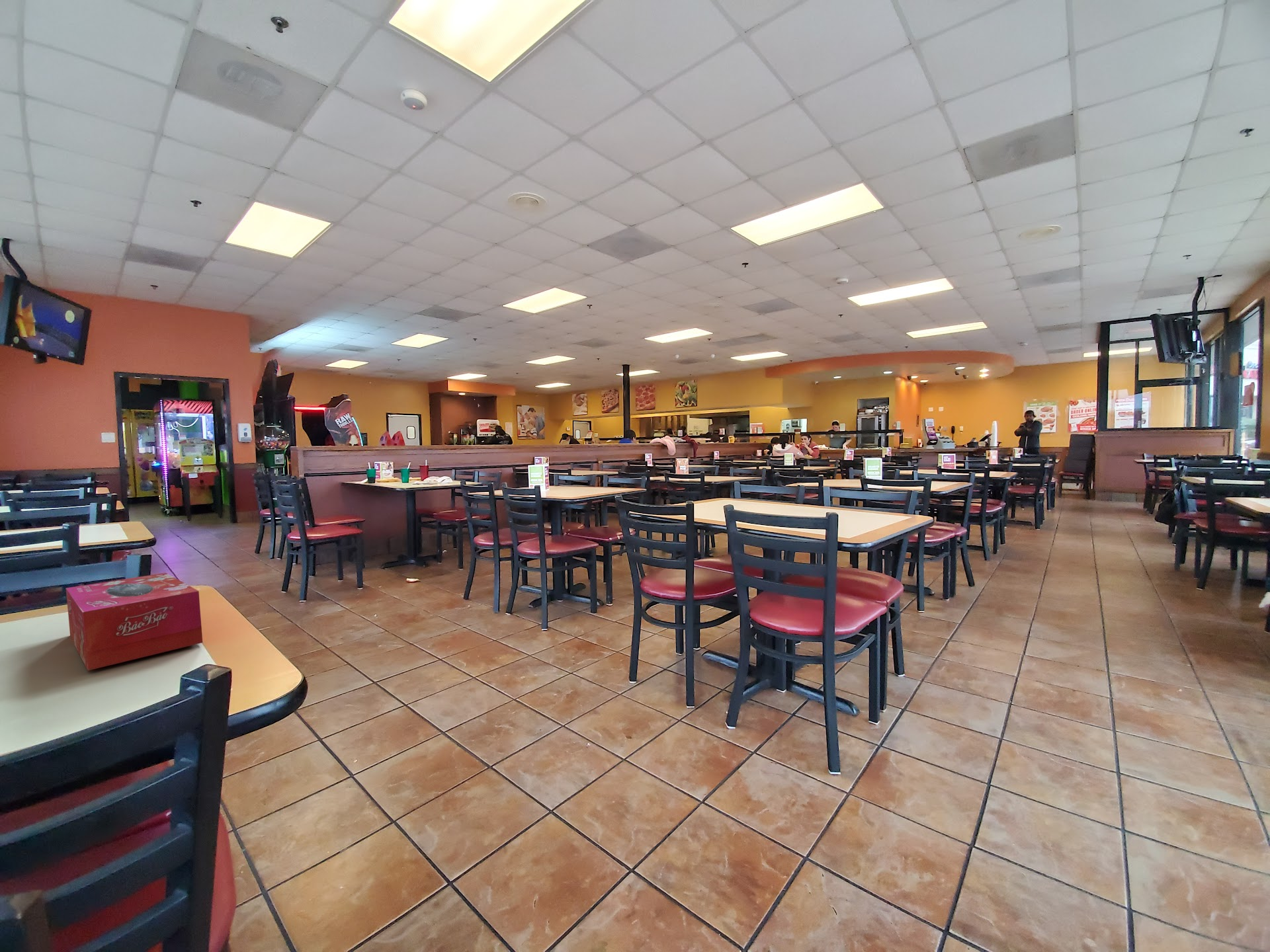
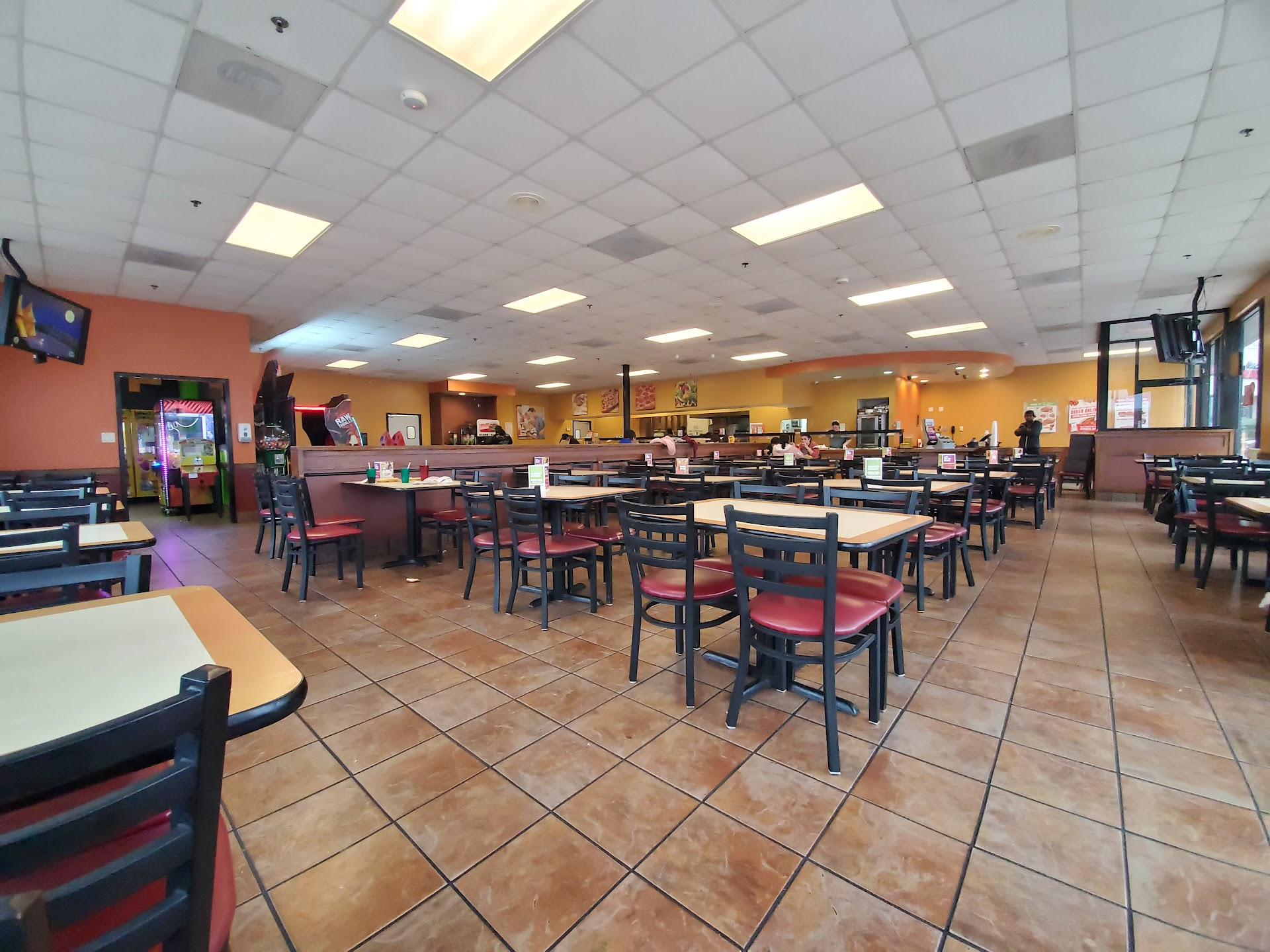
- tissue box (132, 614)
